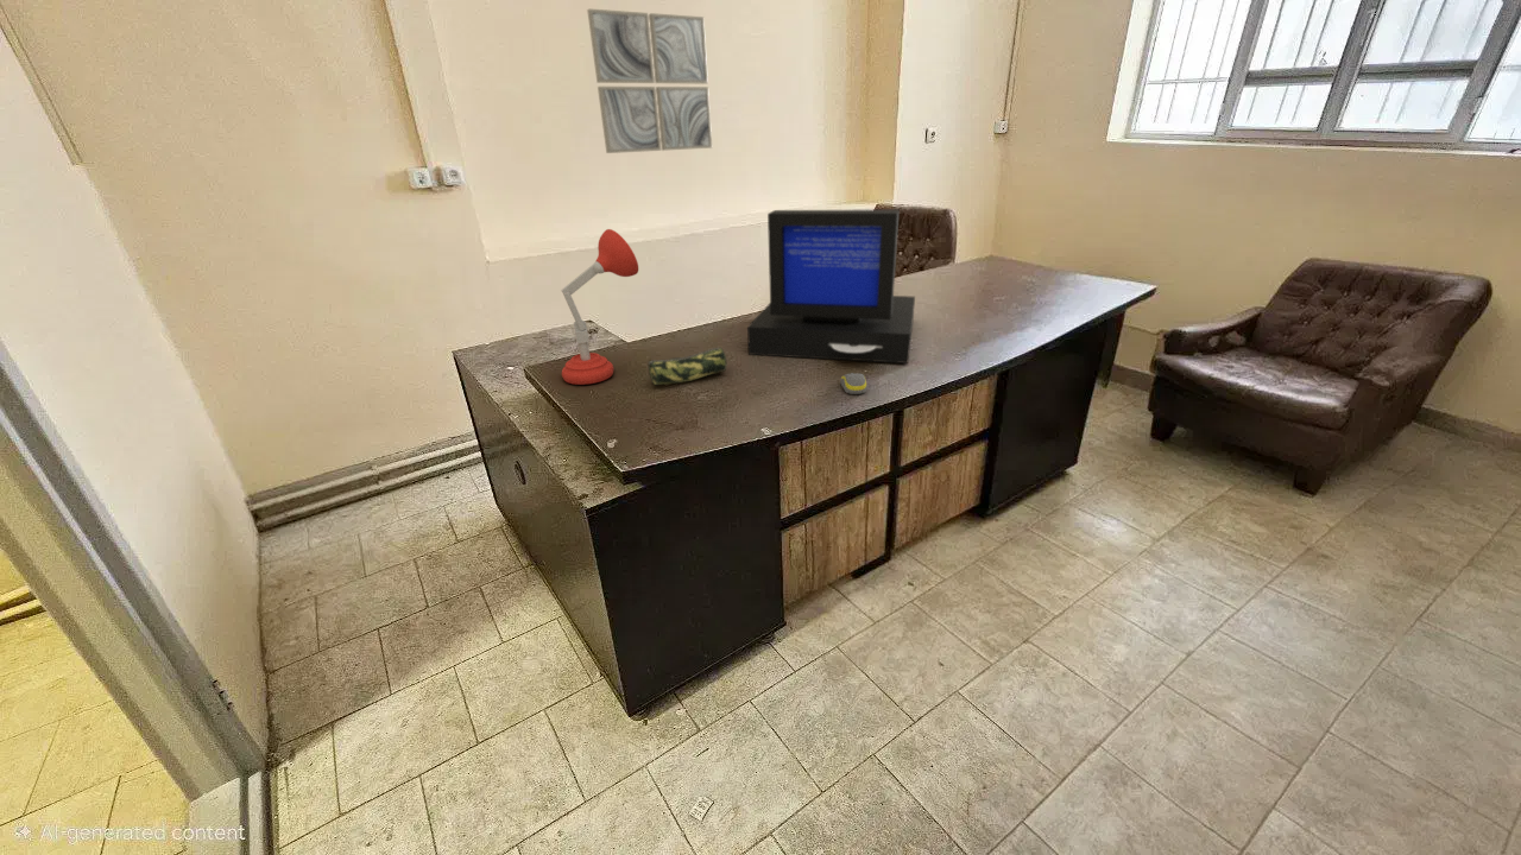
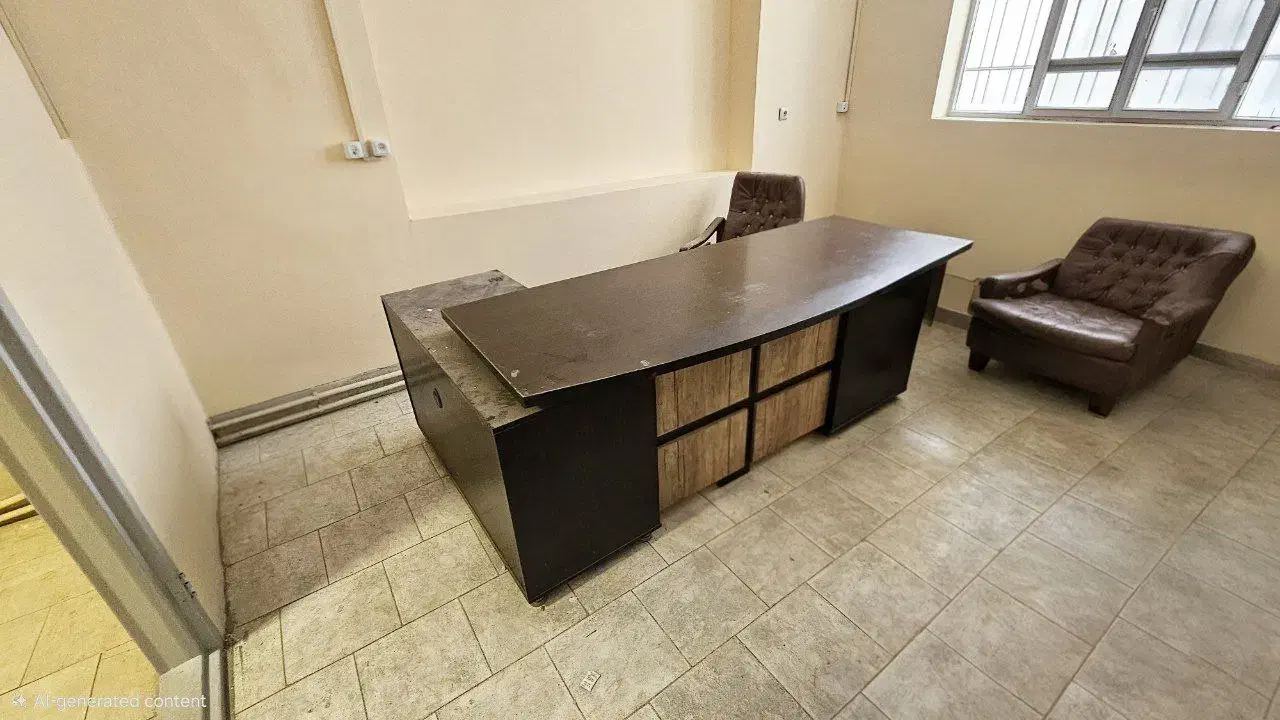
- computer mouse (853, 380)
- desk lamp (579, 314)
- wall art (656, 87)
- monitor (835, 277)
- pencil case (686, 367)
